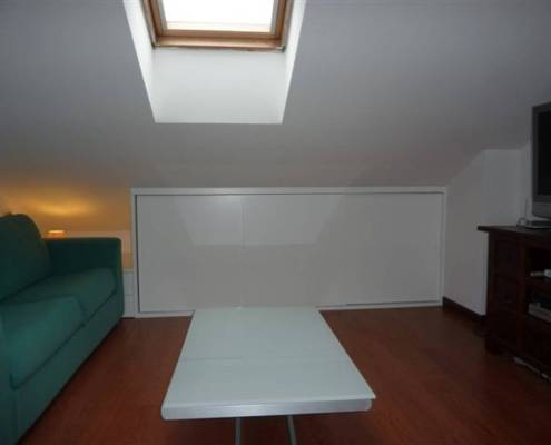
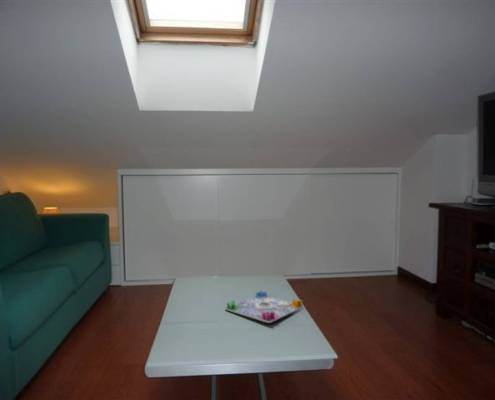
+ board game (264, 304)
